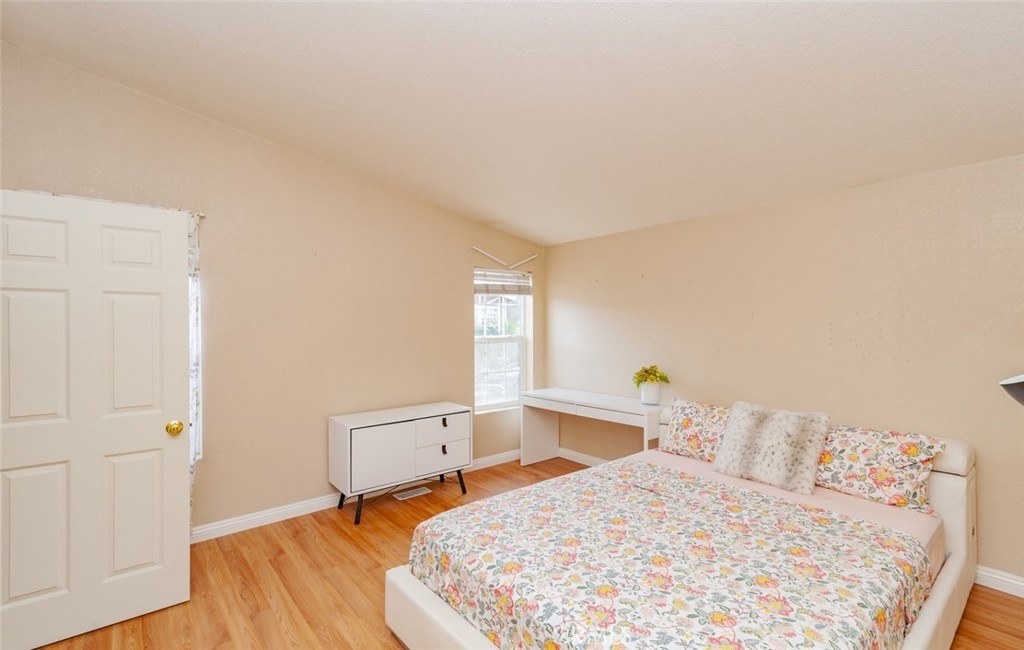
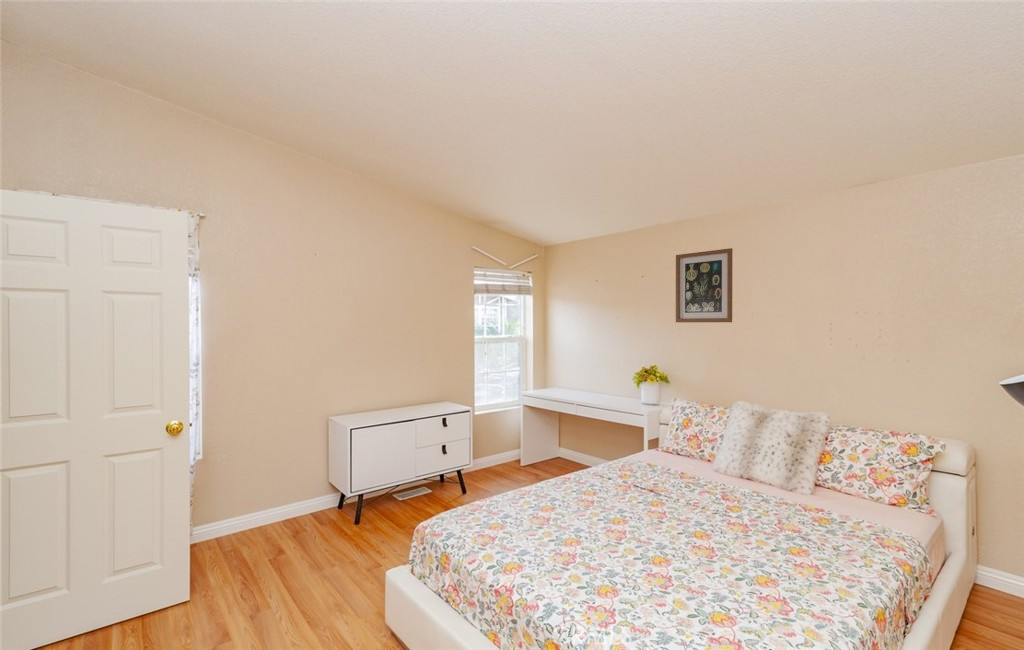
+ wall art (702, 287)
